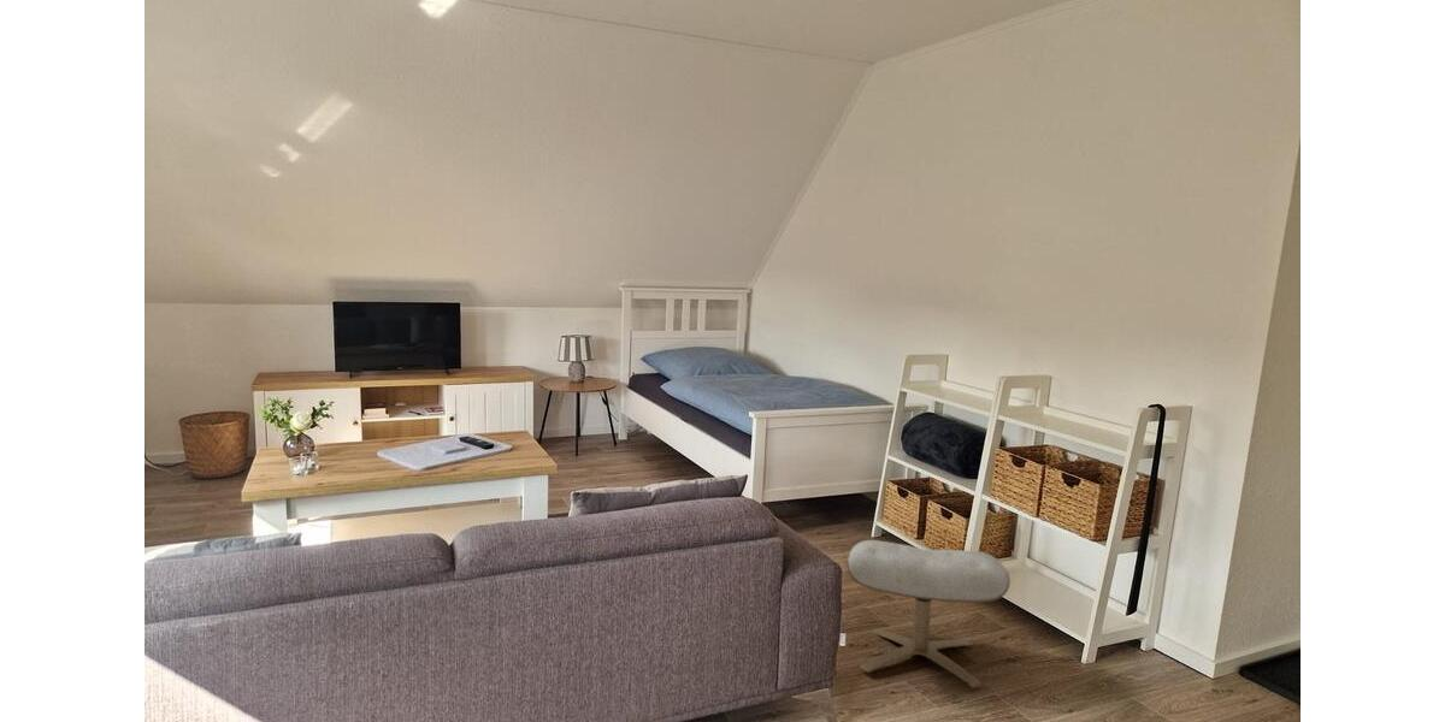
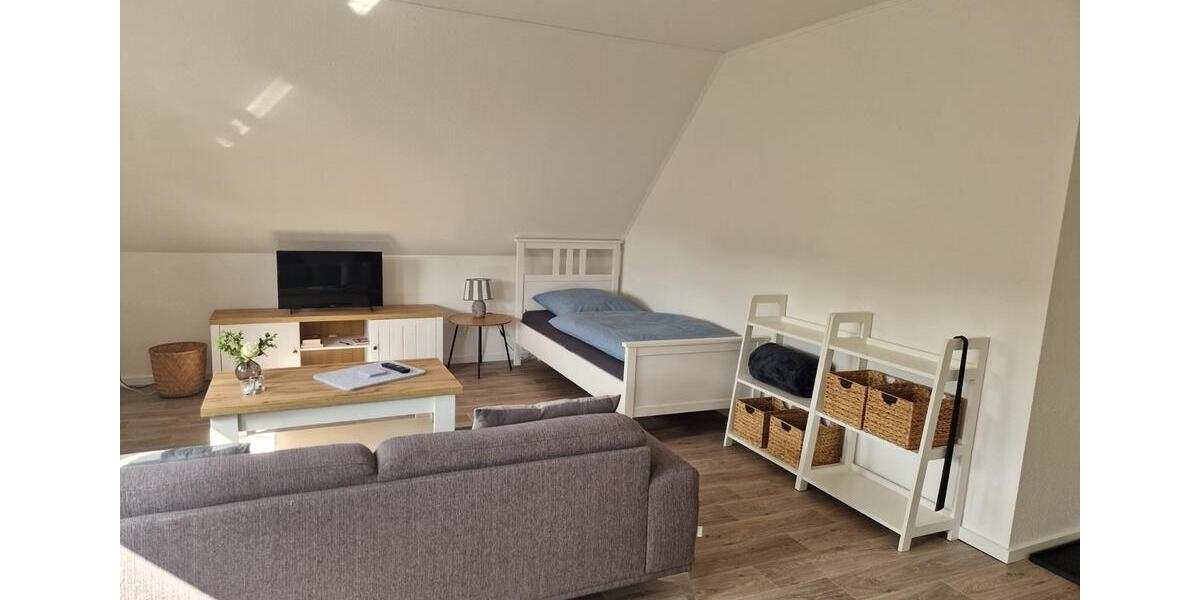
- ottoman (922, 602)
